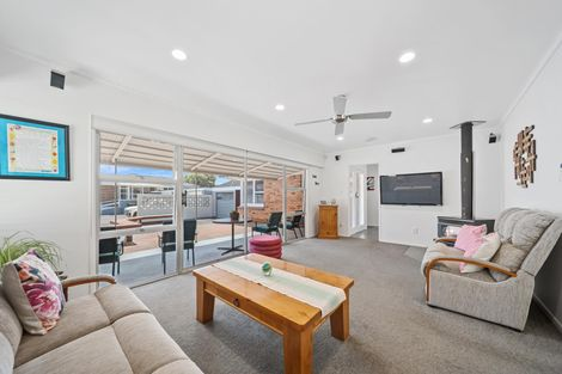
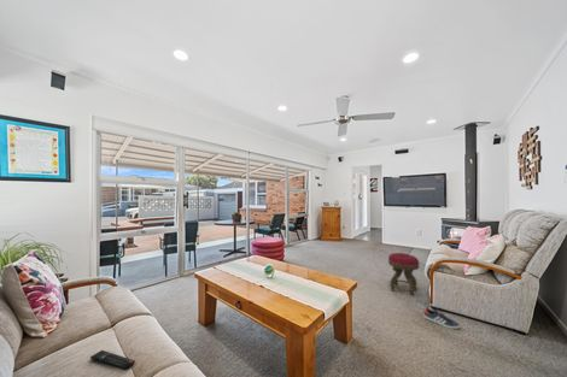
+ stool (404, 272)
+ remote control (112, 360)
+ sneaker (440, 316)
